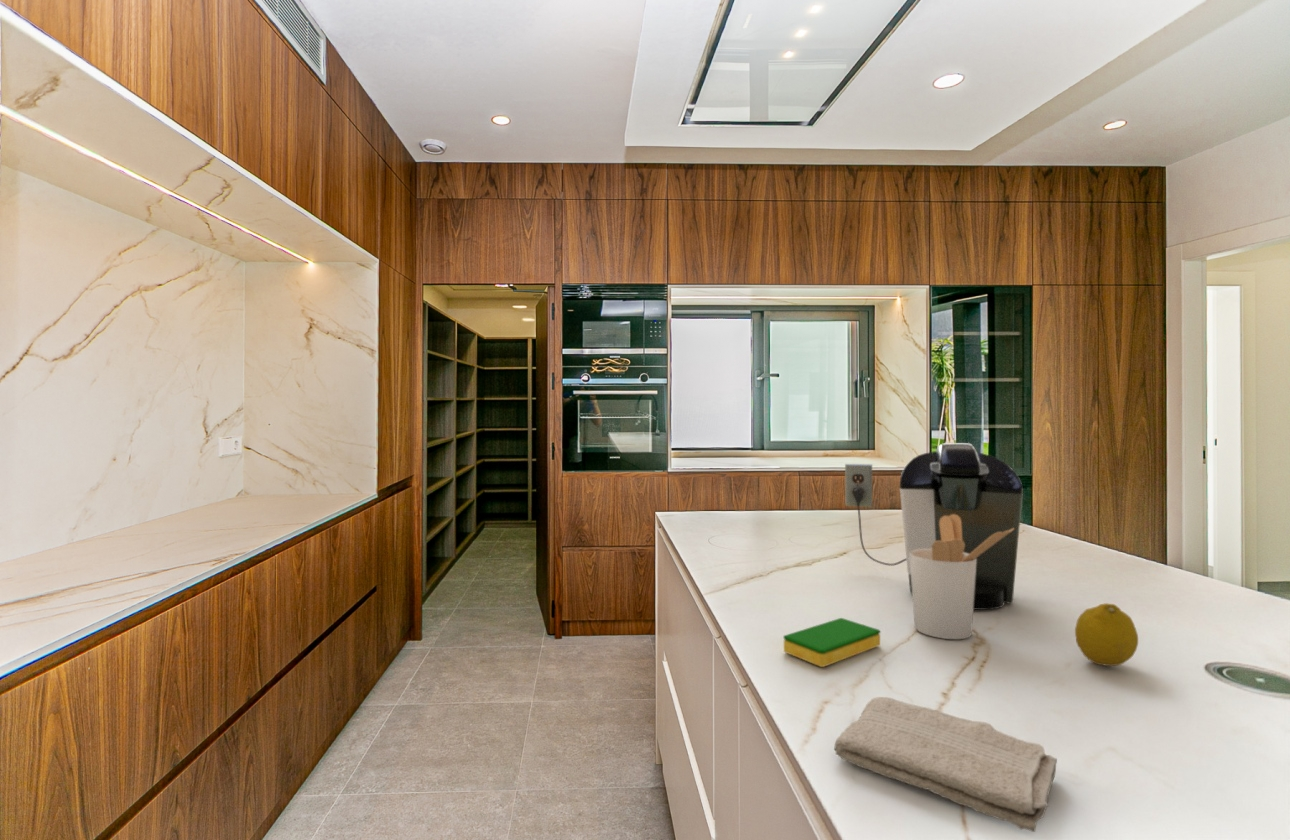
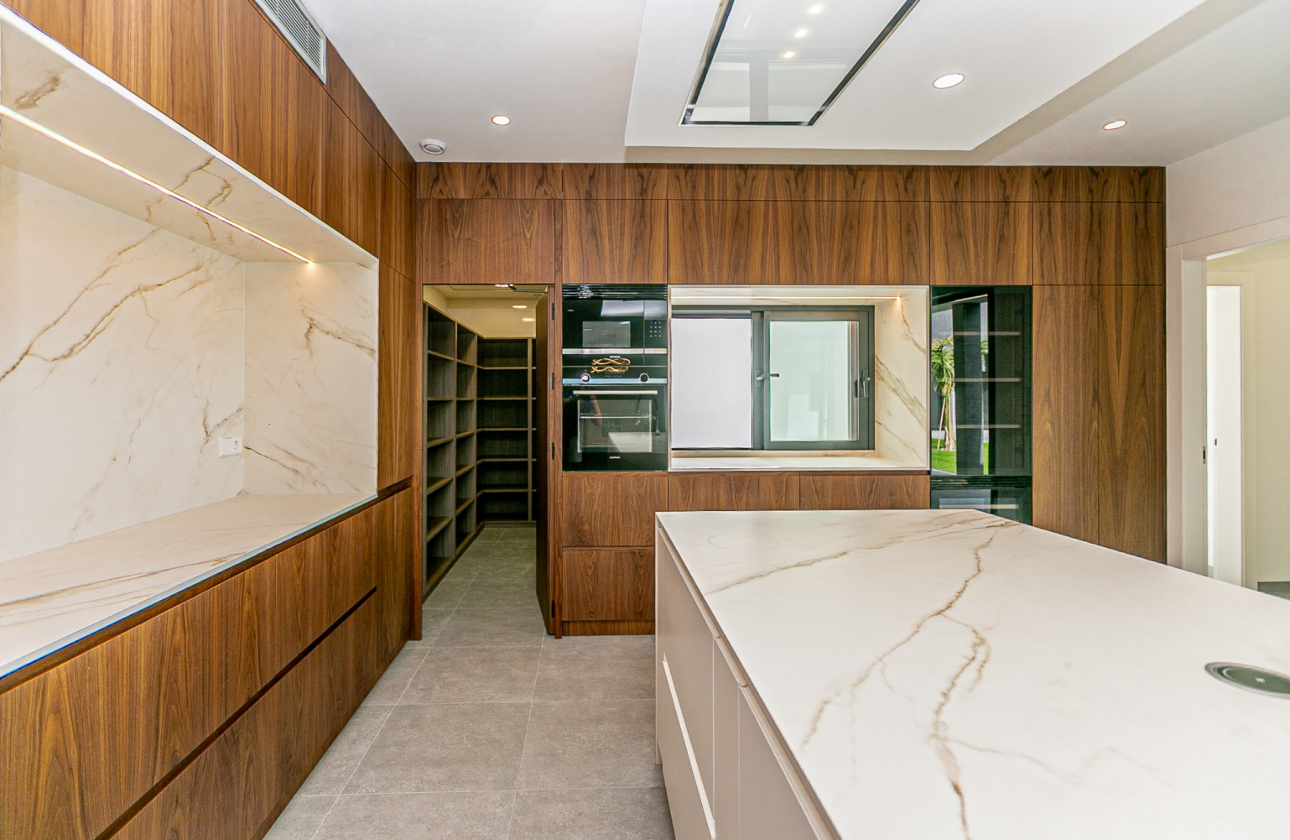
- dish sponge (832, 640)
- utensil holder (960, 576)
- coffee maker (925, 516)
- fruit (1105, 633)
- washcloth (942, 751)
